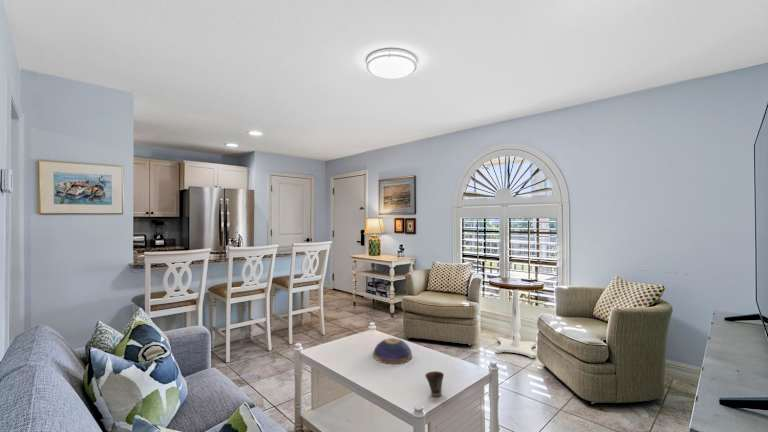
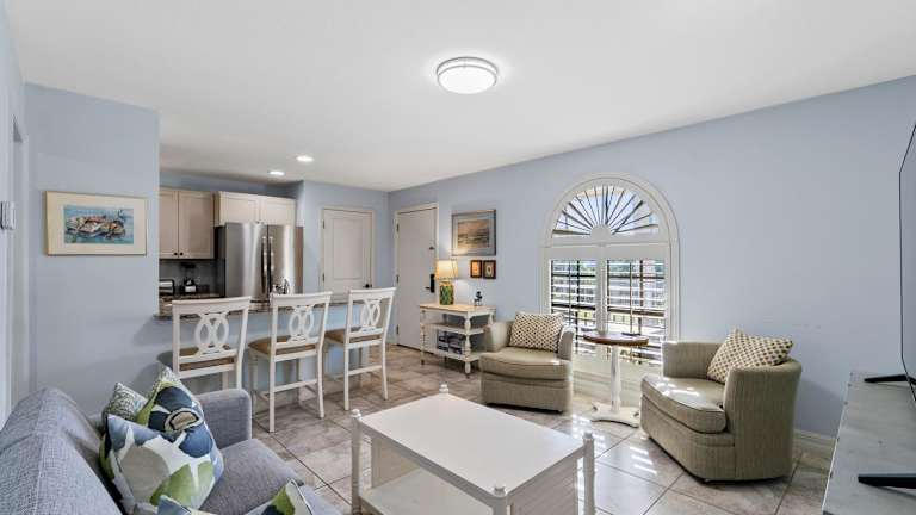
- decorative bowl (392, 347)
- cup (434, 383)
